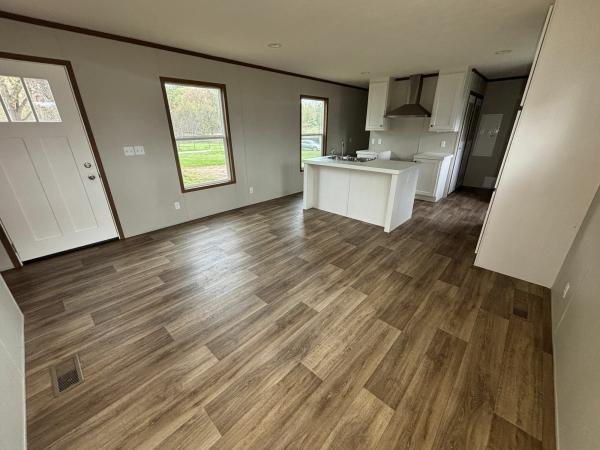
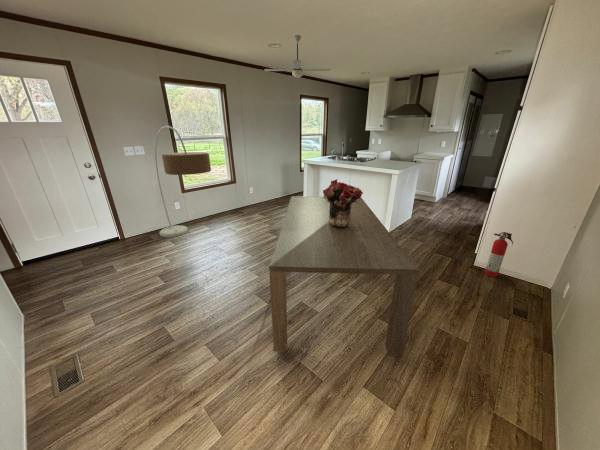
+ ceiling fan (297, 56)
+ fire extinguisher (498, 254)
+ floor lamp (177, 174)
+ bouquet (341, 203)
+ dining table (329, 251)
